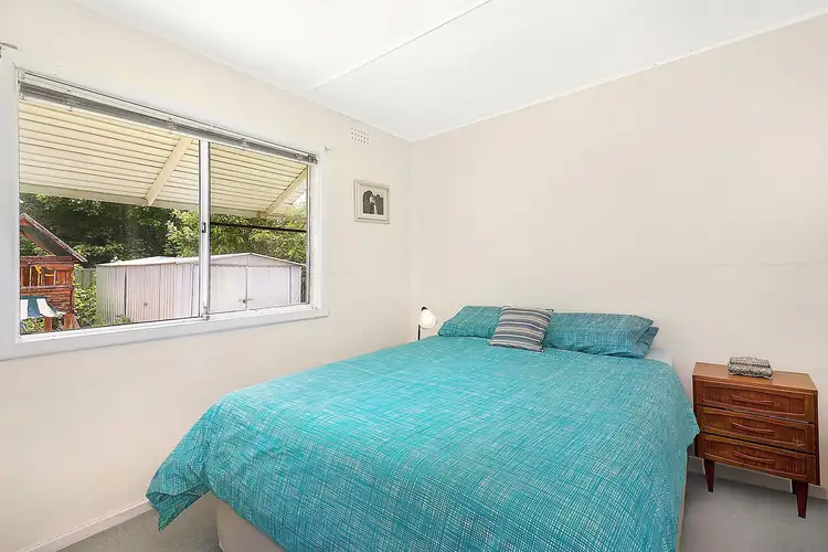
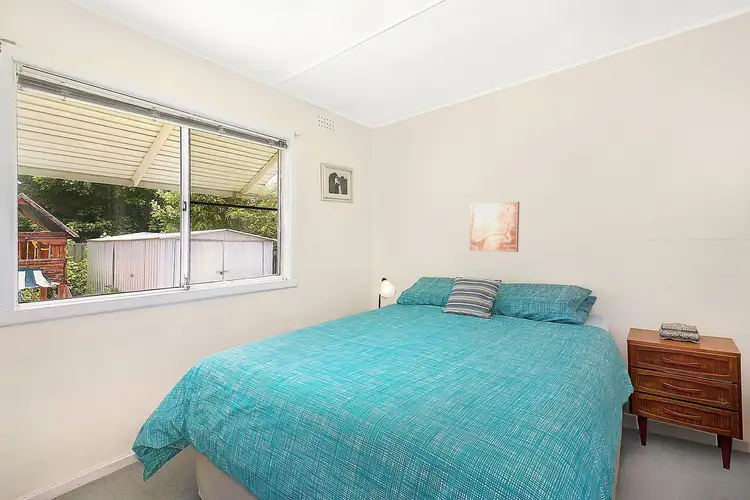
+ wall art (493, 227)
